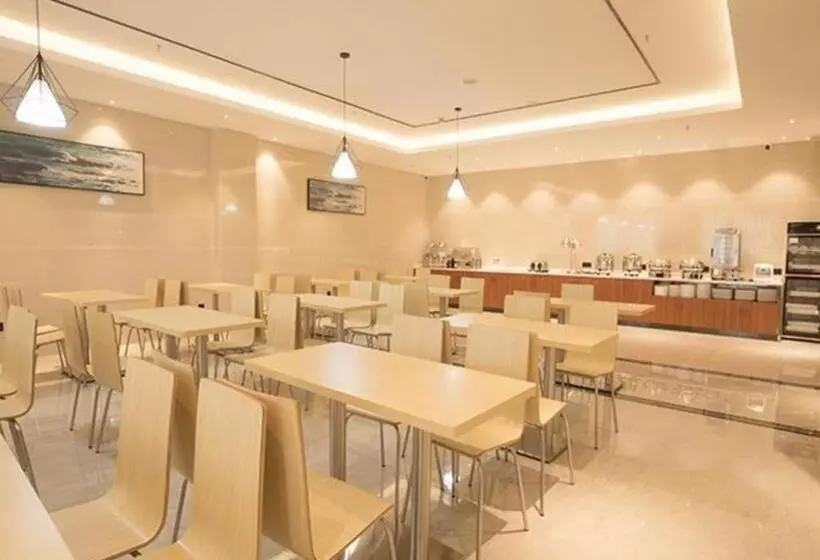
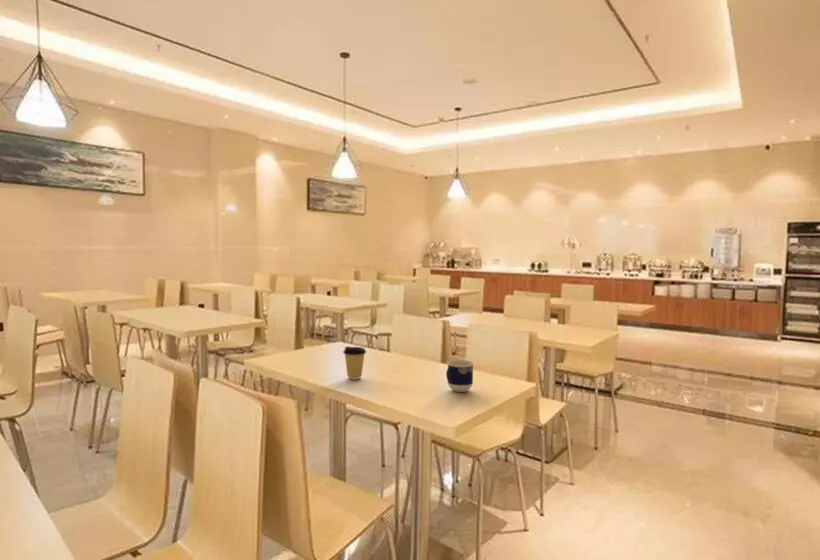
+ coffee cup (354, 362)
+ cup (457, 377)
